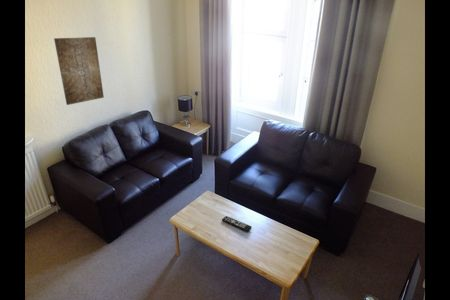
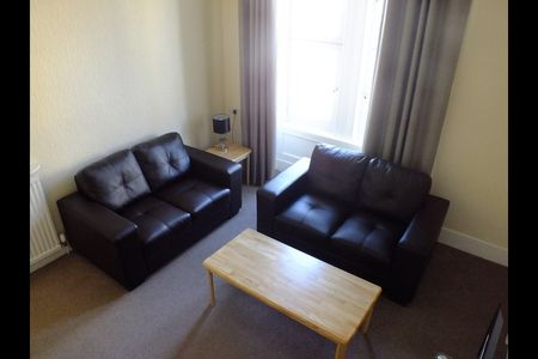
- wall art (81, 70)
- remote control (236, 223)
